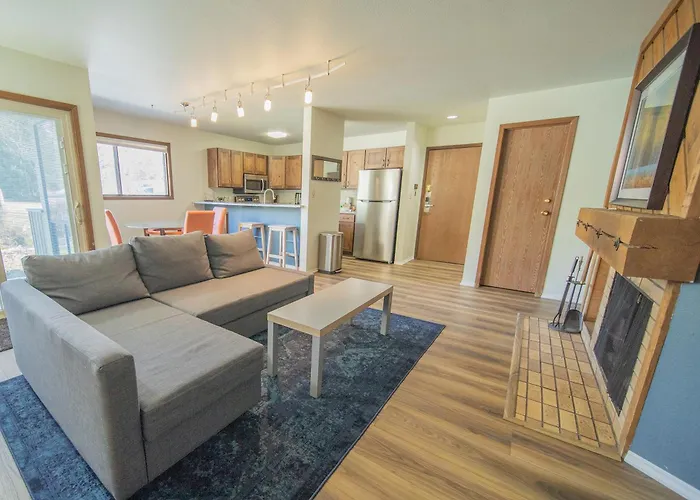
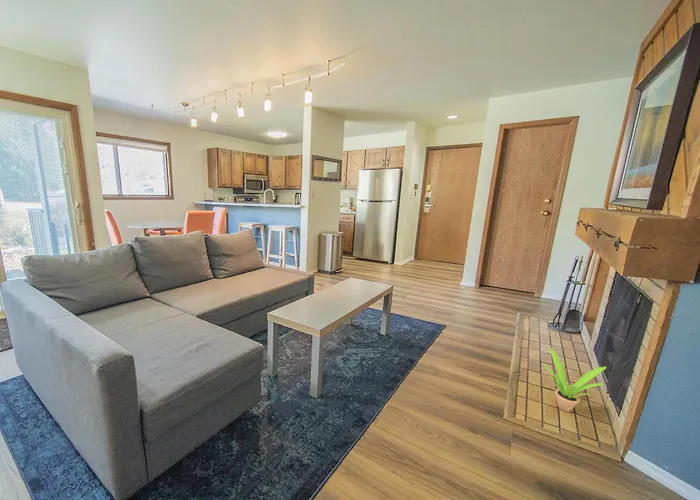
+ potted plant (570, 386)
